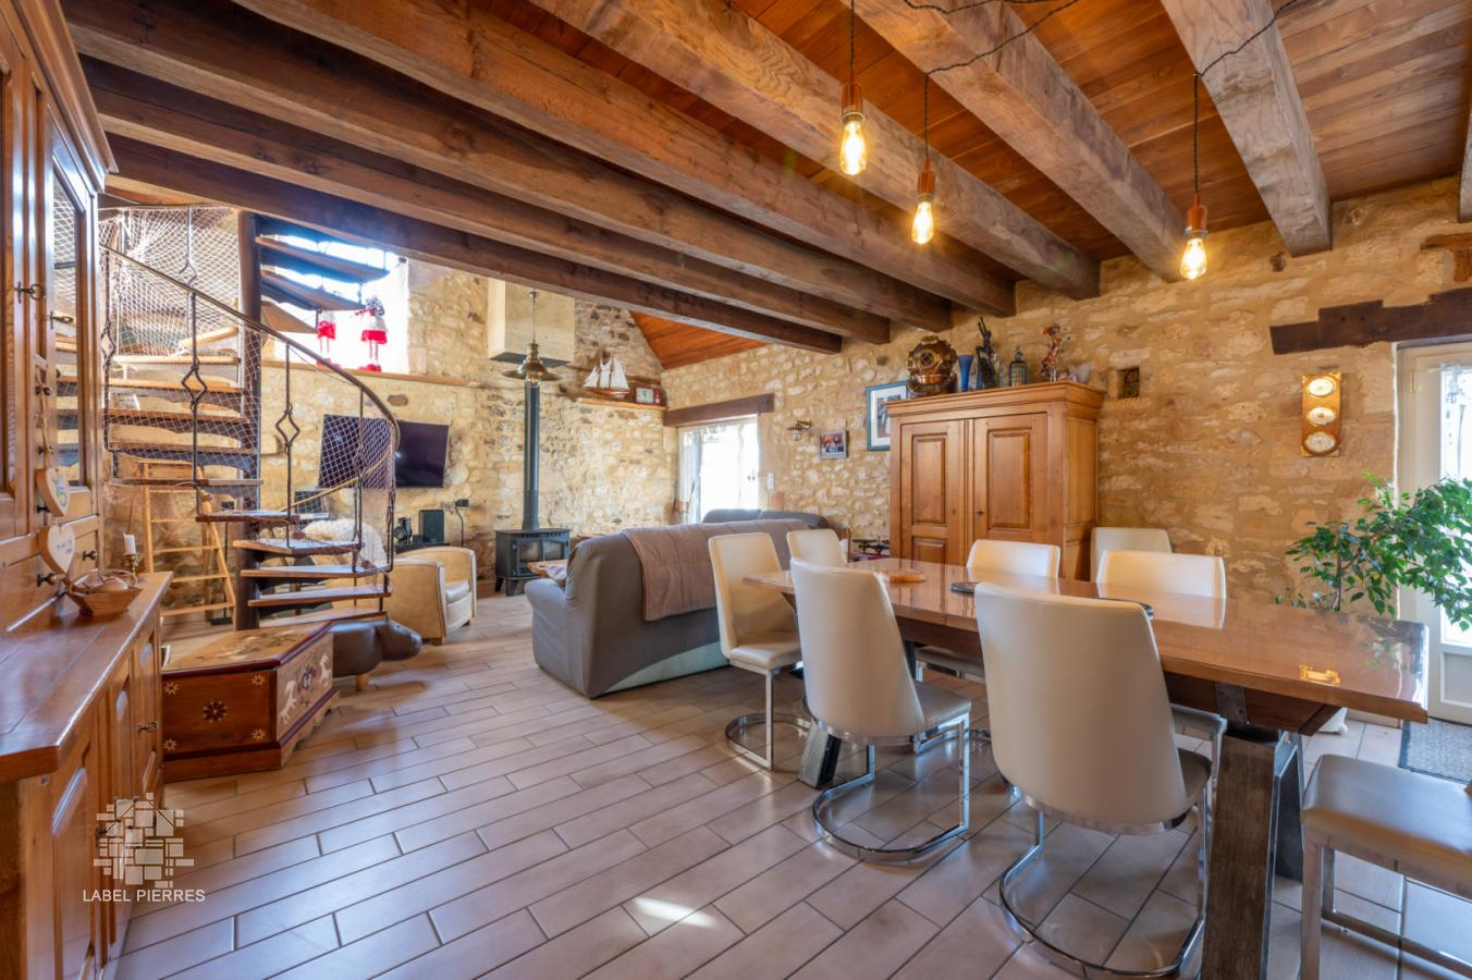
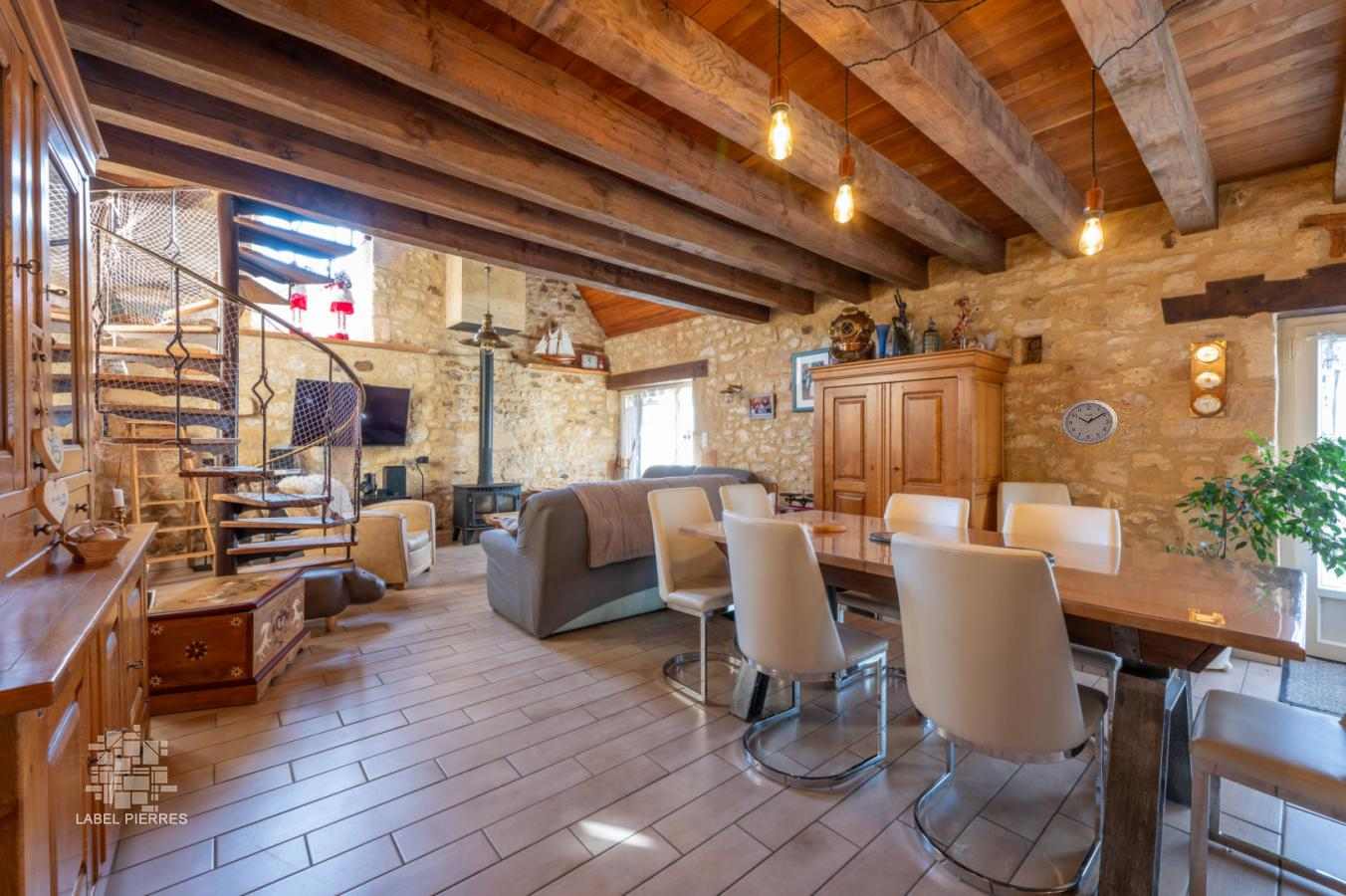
+ wall clock (1088, 422)
